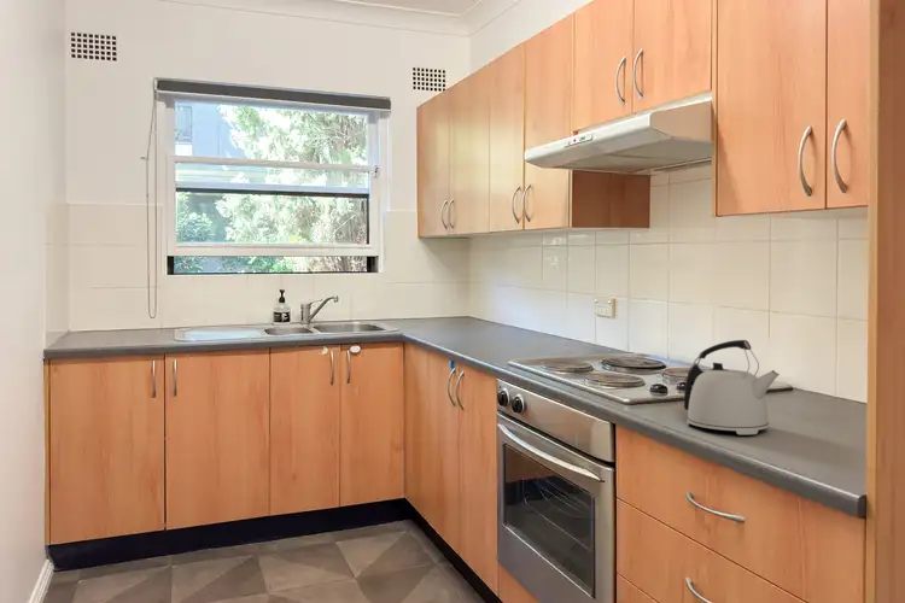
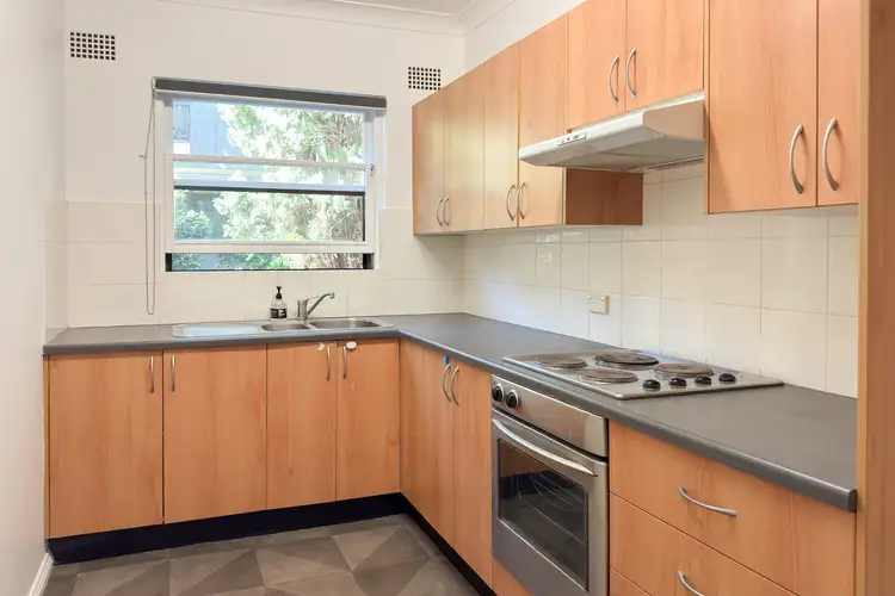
- kettle (729, 382)
